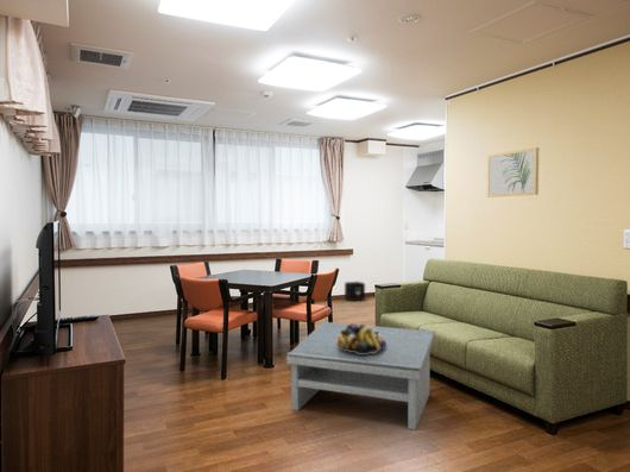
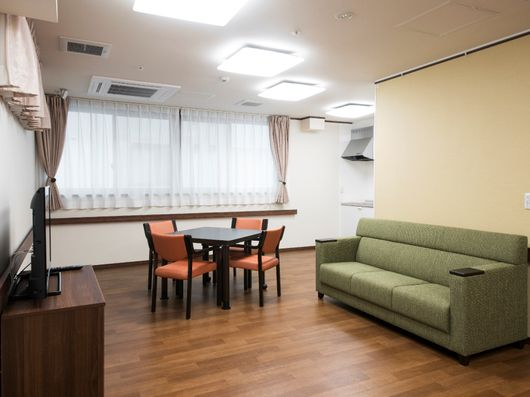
- wall art (511, 174)
- air purifier (354, 290)
- fruit bowl (361, 334)
- coffee table (364, 369)
